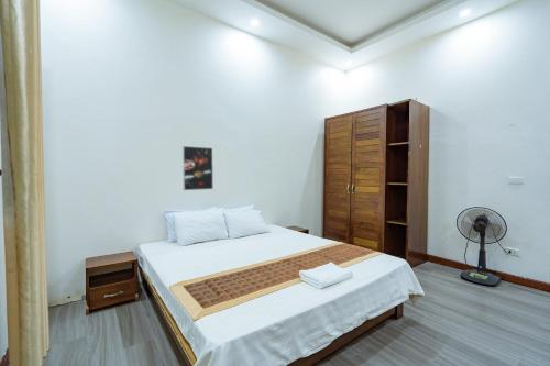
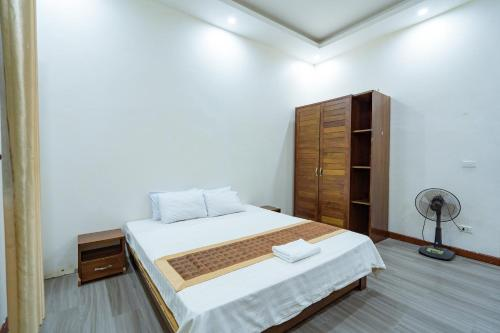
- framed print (198, 168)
